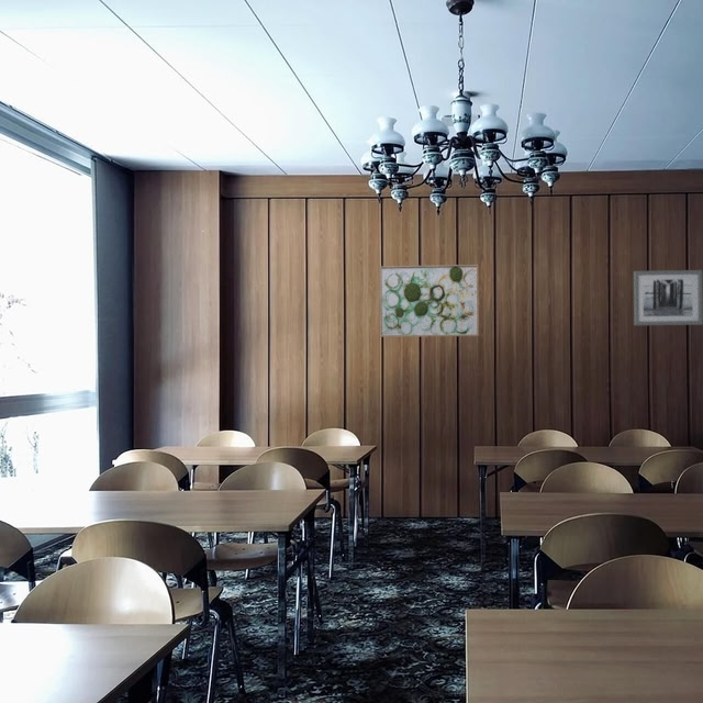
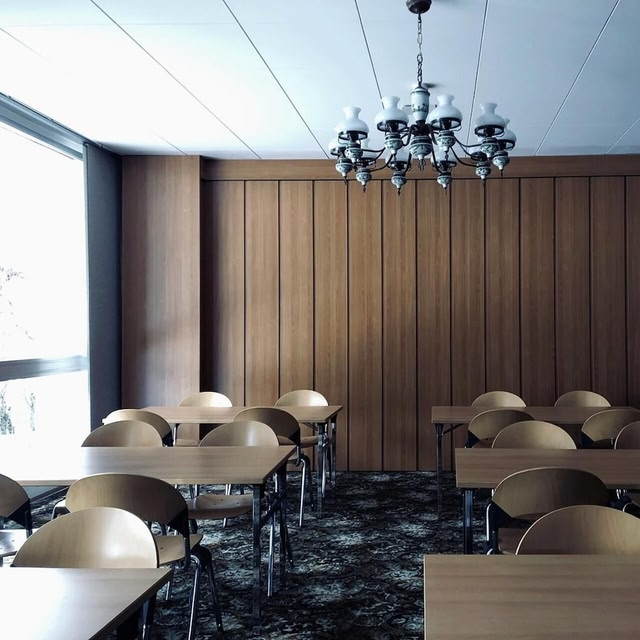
- wall art (428, 300)
- wall art (668, 298)
